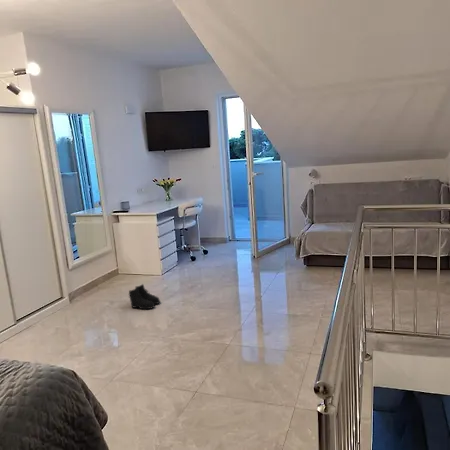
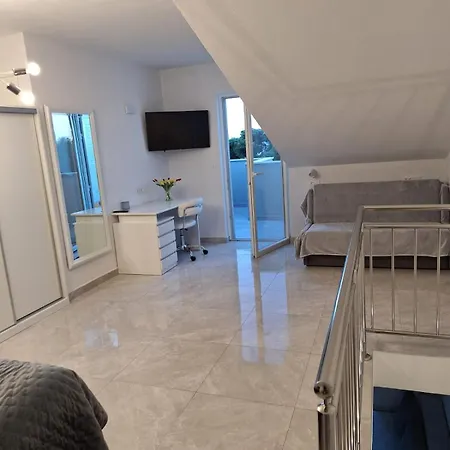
- boots (144, 295)
